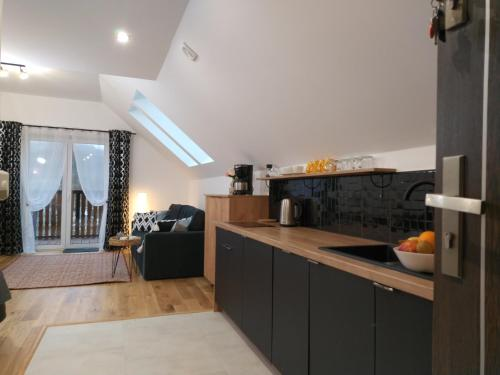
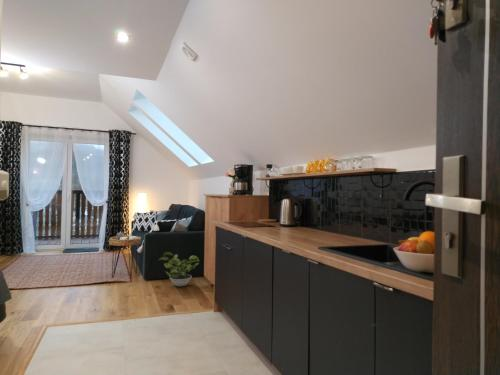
+ potted plant (178, 268)
